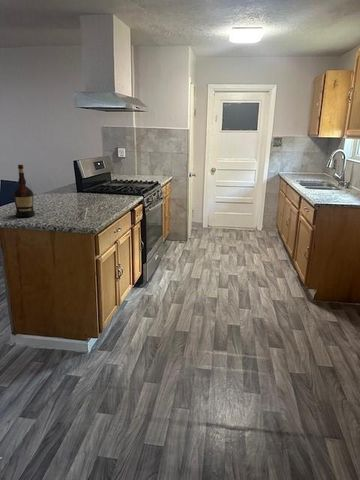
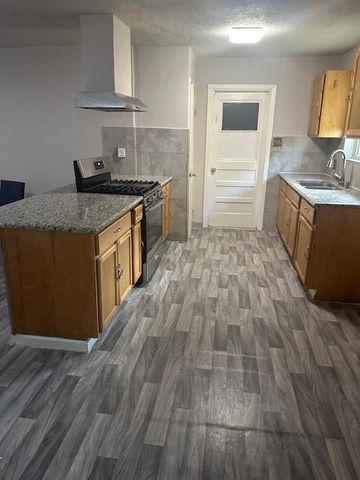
- liquor (23, 190)
